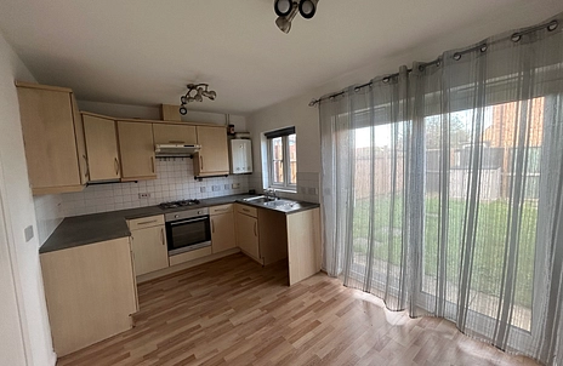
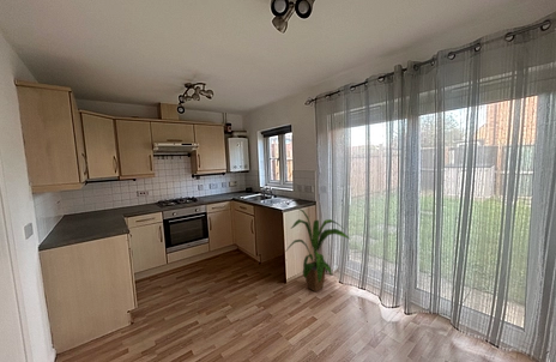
+ house plant (318, 251)
